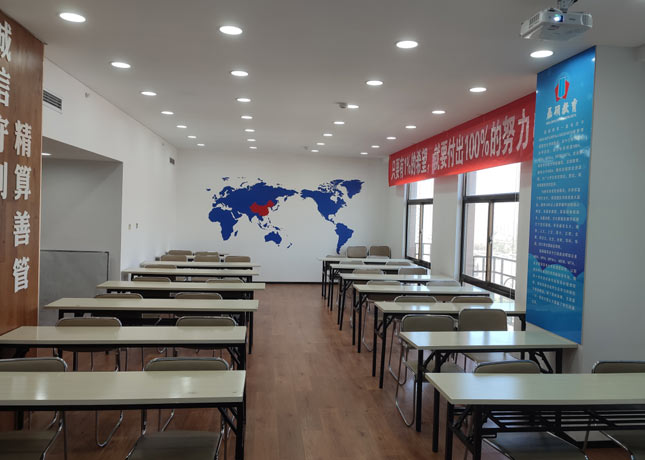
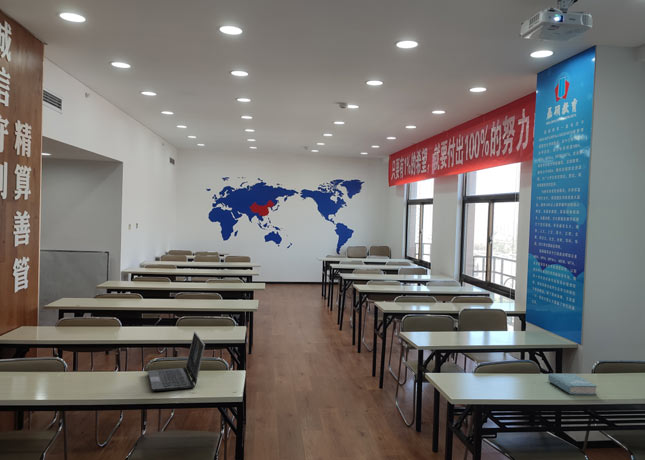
+ laptop (177, 368)
+ book (571, 383)
